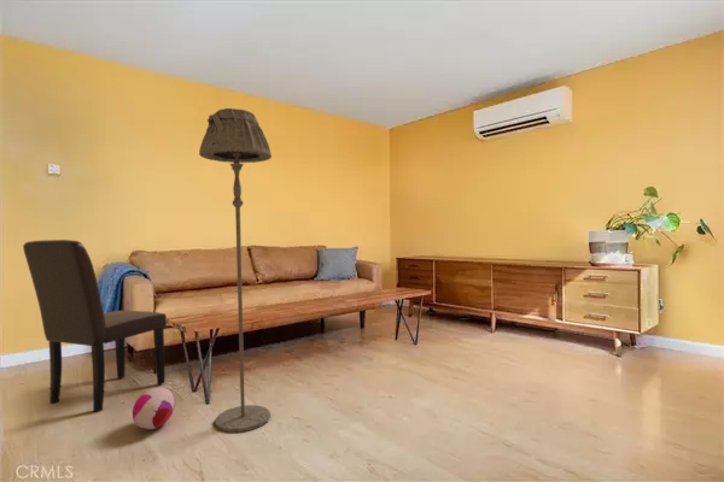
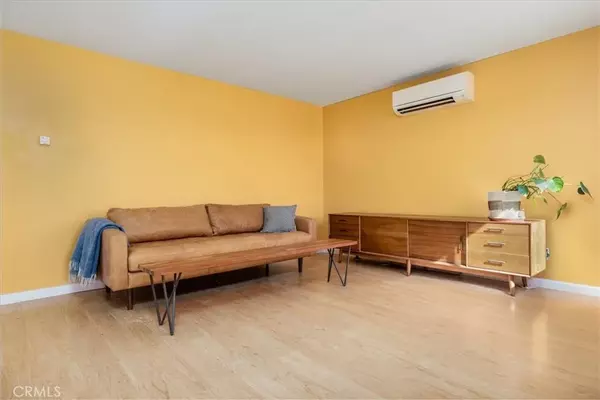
- floor lamp (239, 268)
- chair (101, 317)
- plush toy (154, 407)
